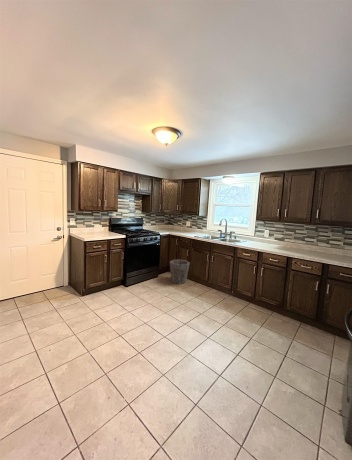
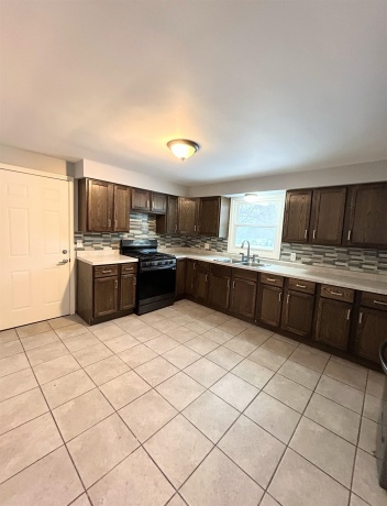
- waste bin (179, 271)
